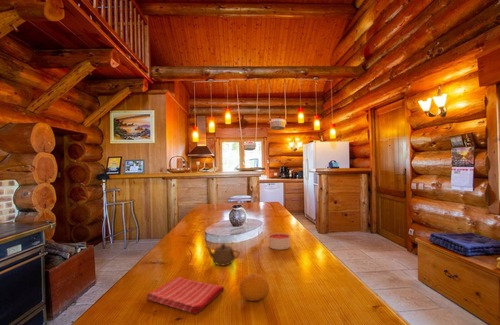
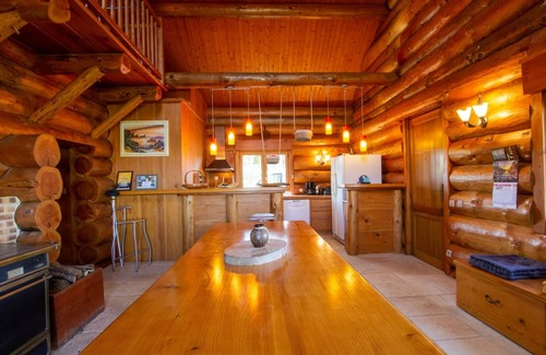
- candle (279, 240)
- fruit (254, 286)
- teapot (222, 253)
- dish towel (186, 292)
